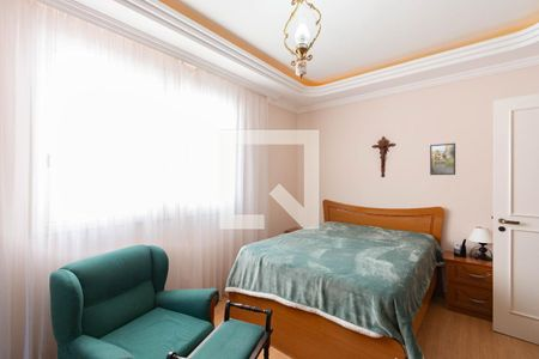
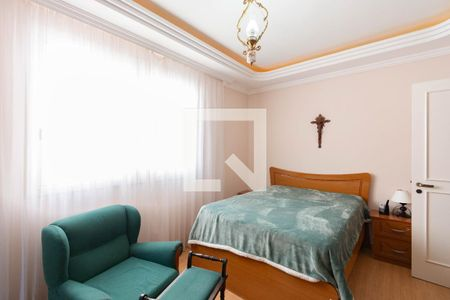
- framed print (442, 159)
